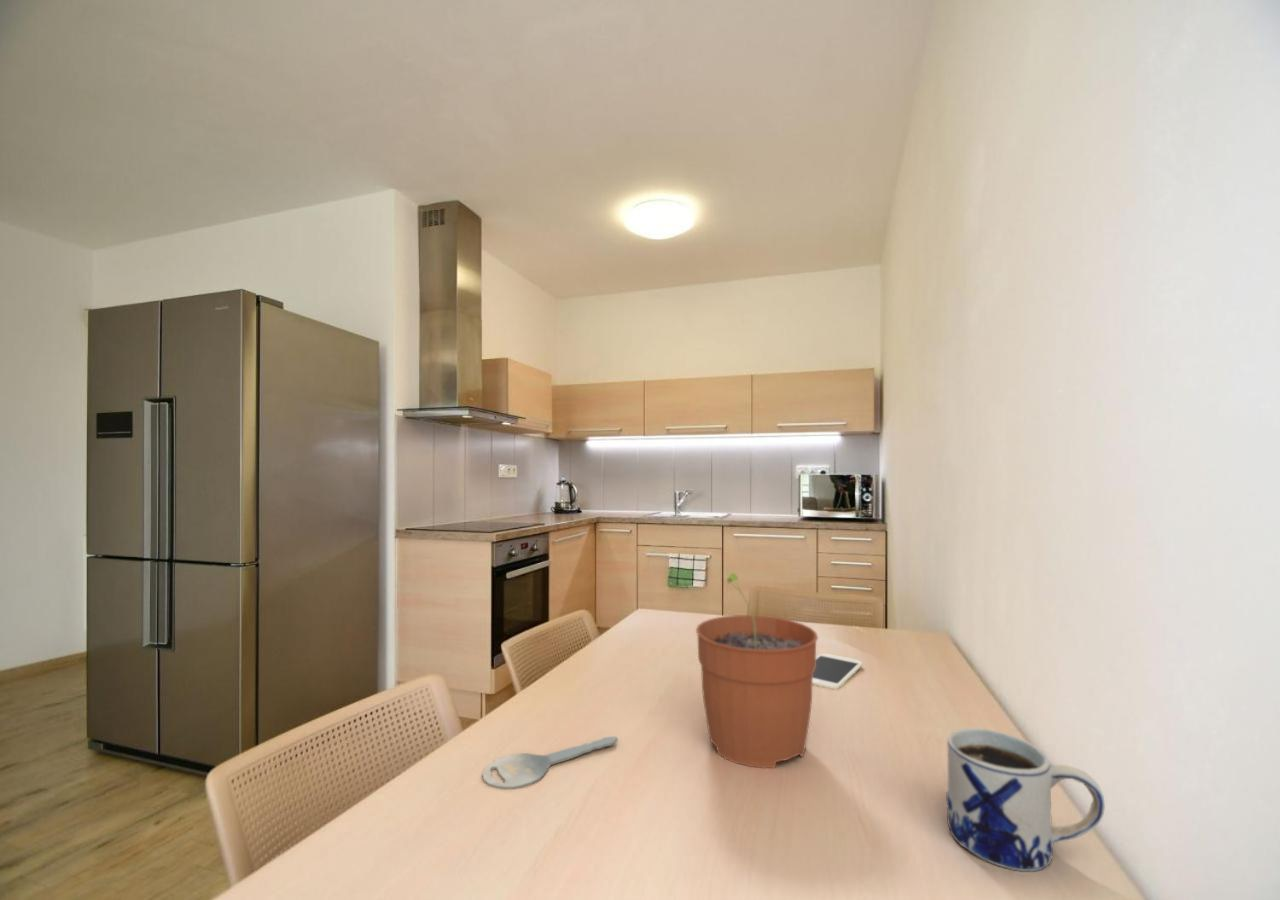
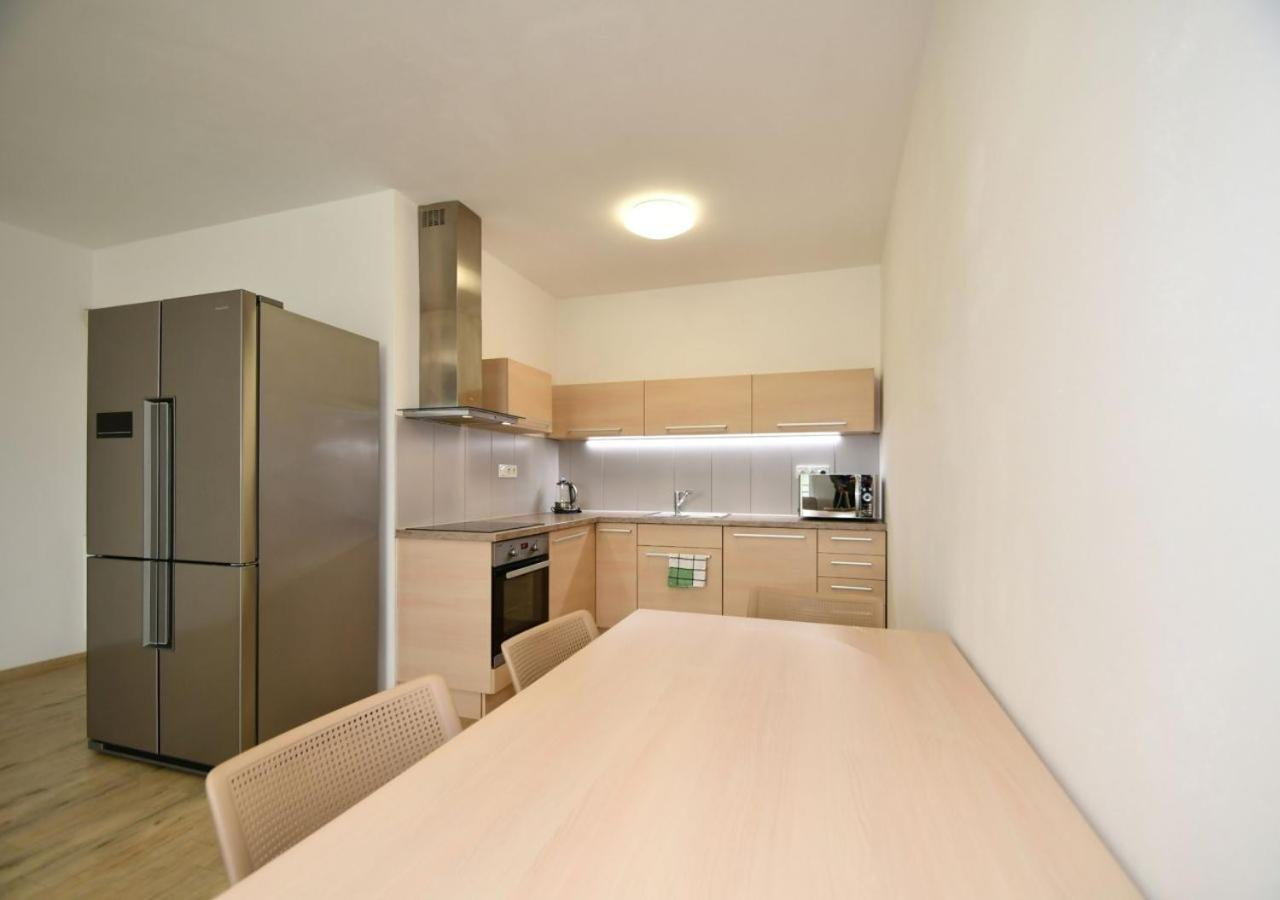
- smartphone (828, 670)
- key (555, 758)
- plant pot (755, 658)
- mug (1012, 797)
